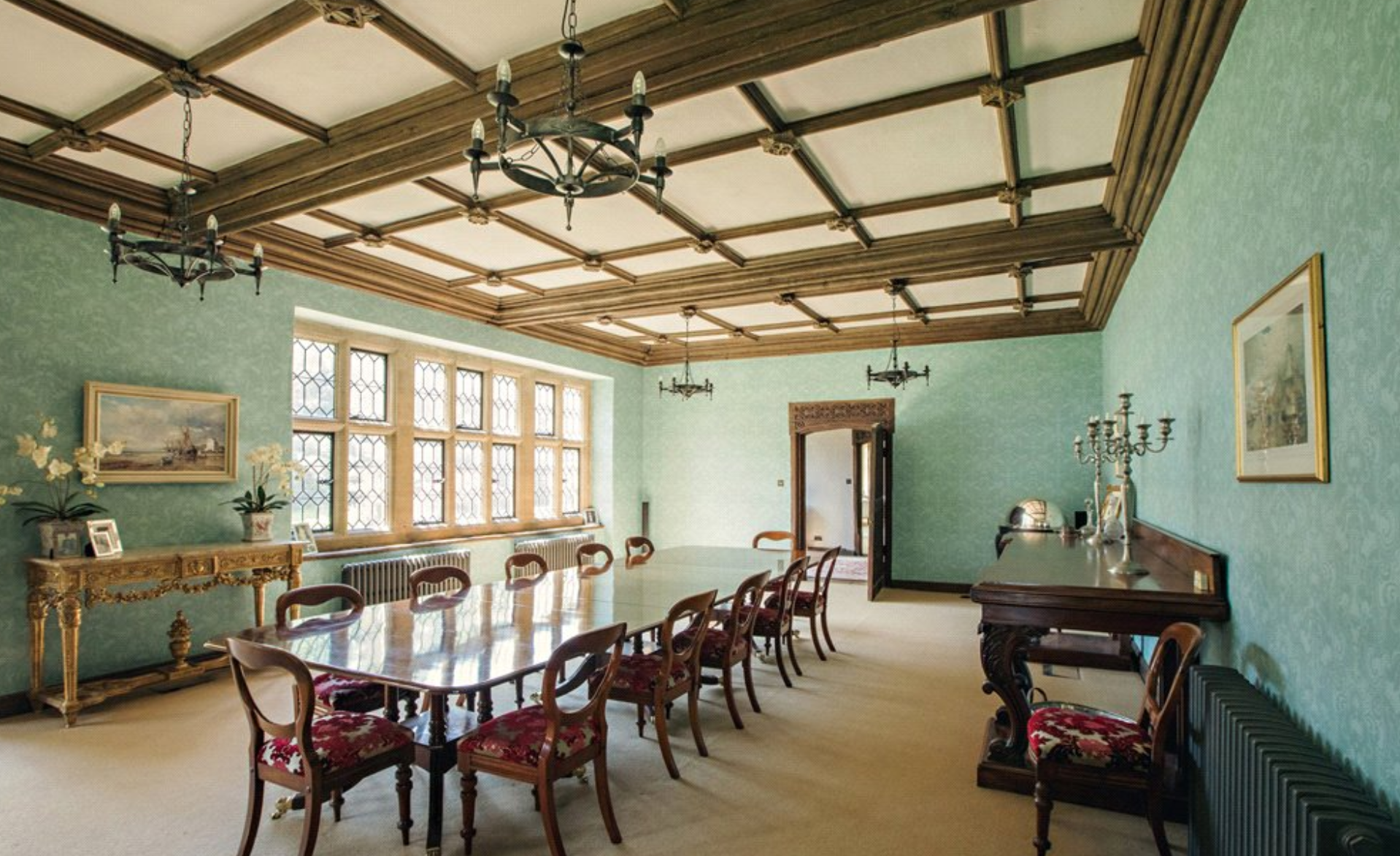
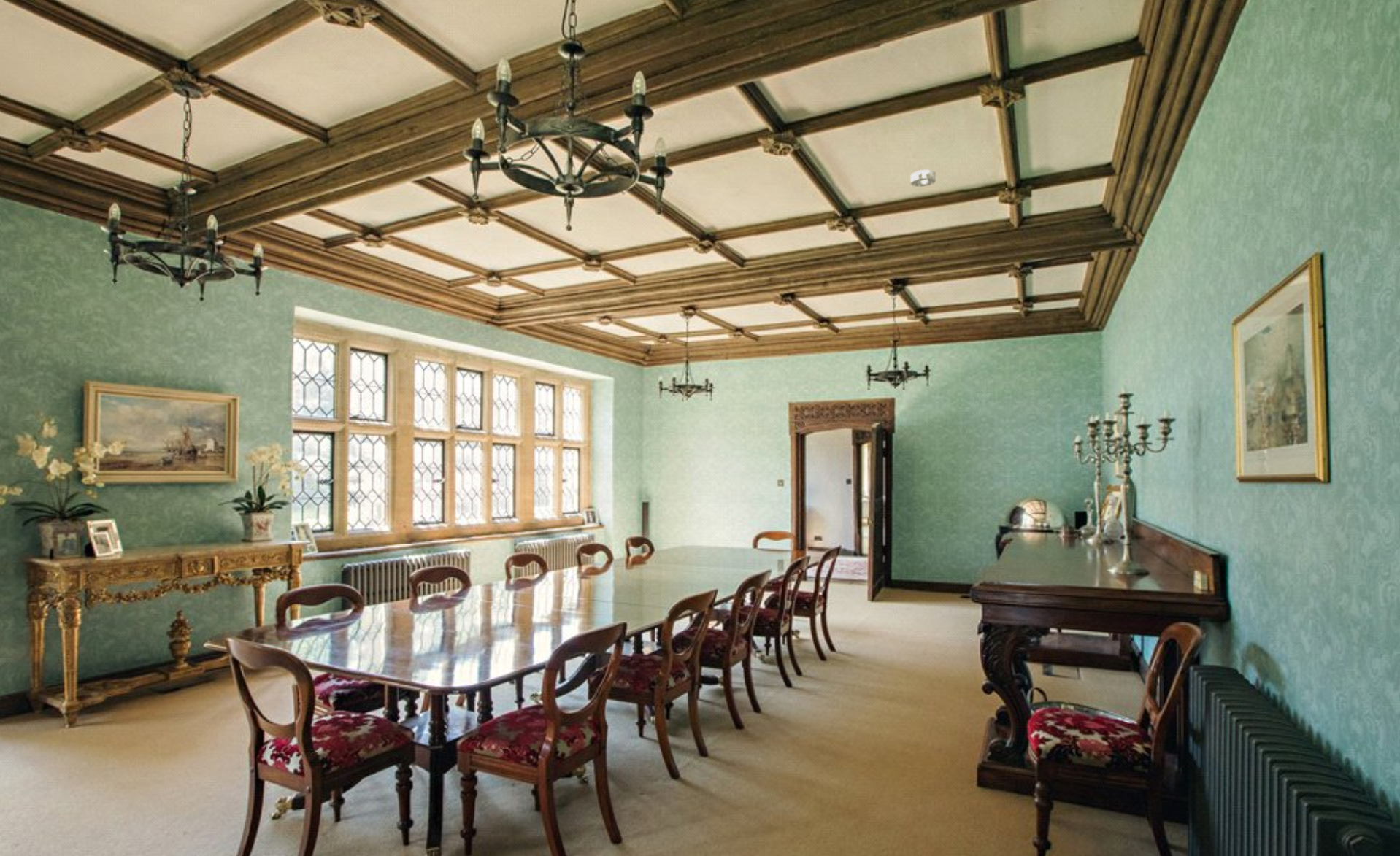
+ smoke detector (923, 177)
